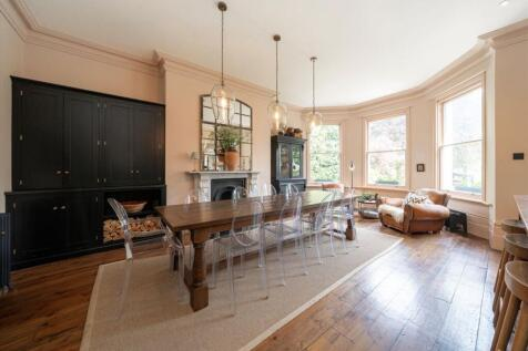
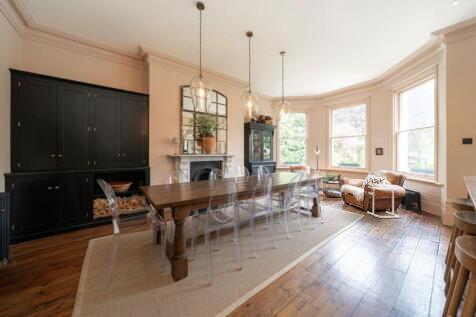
+ side table (373, 201)
